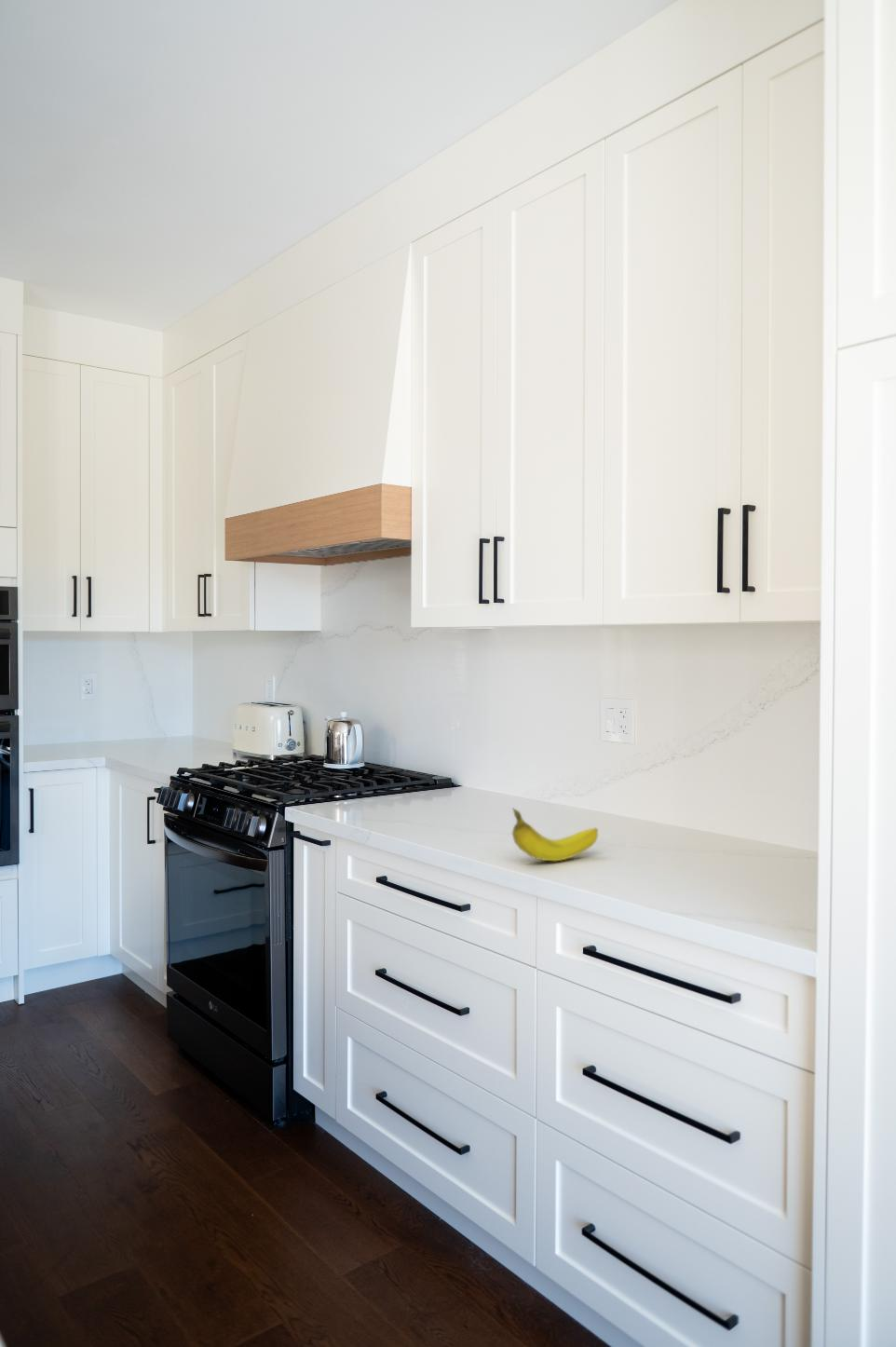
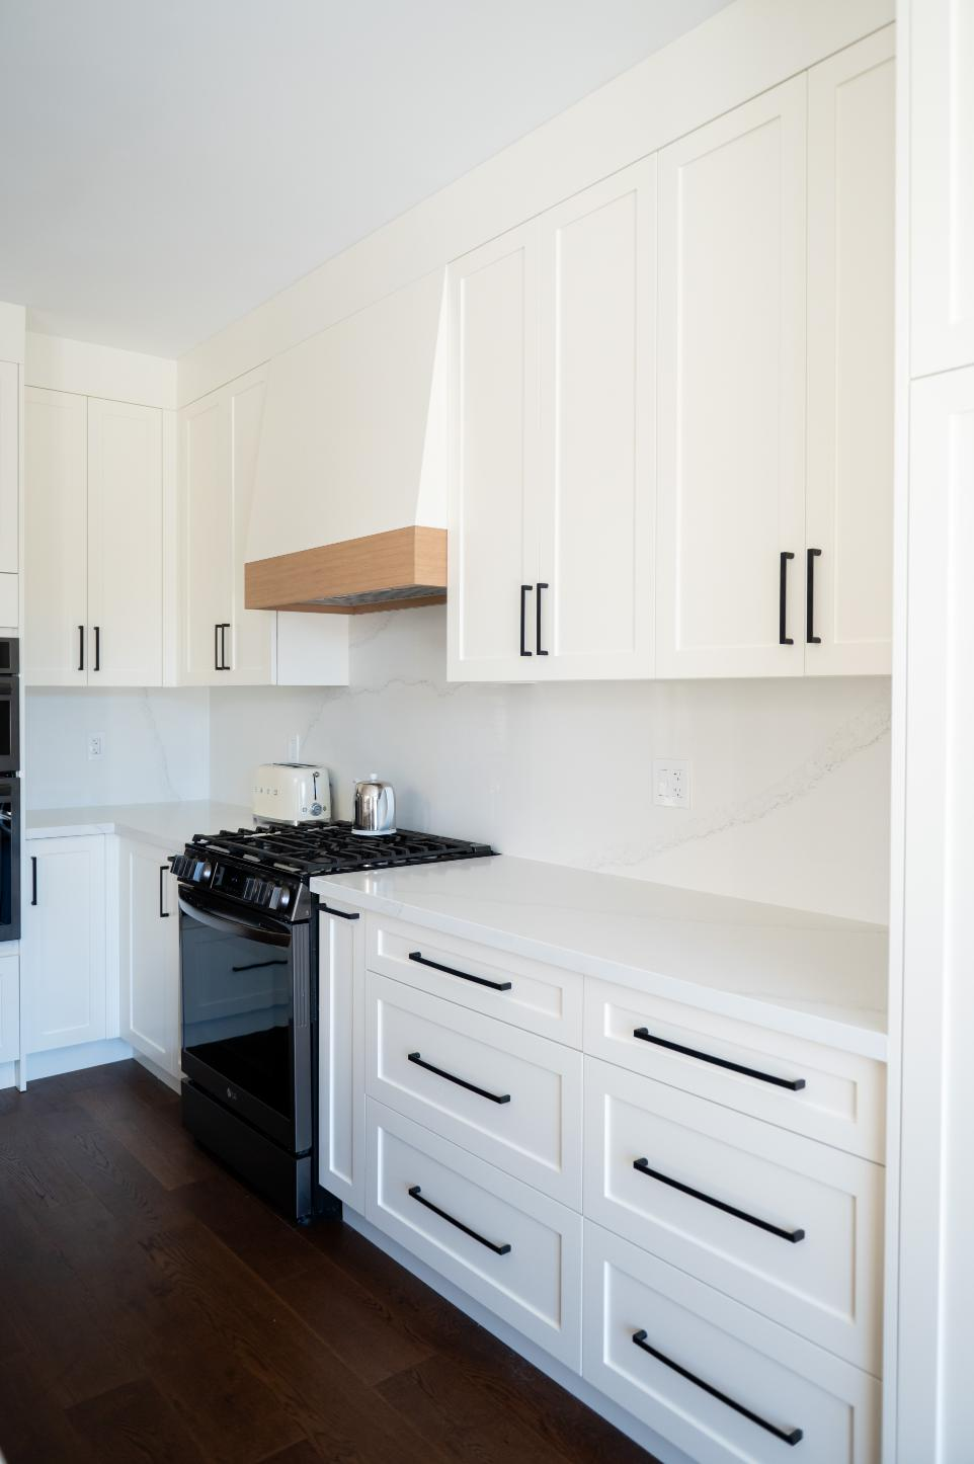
- fruit (556, 839)
